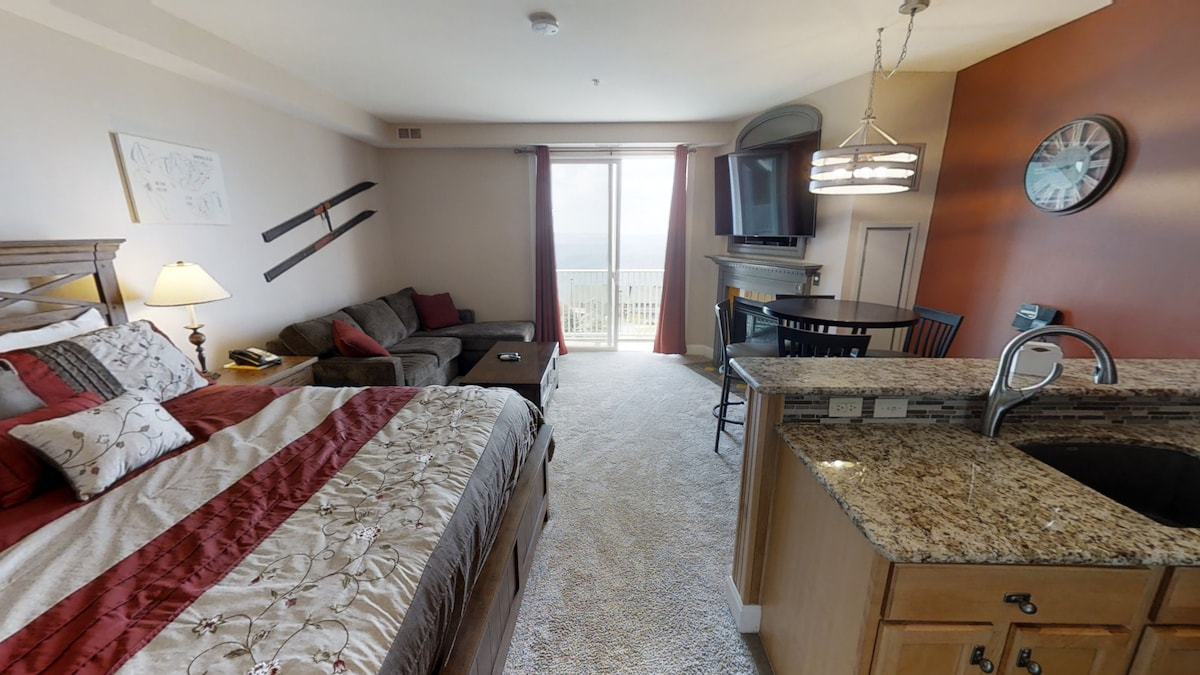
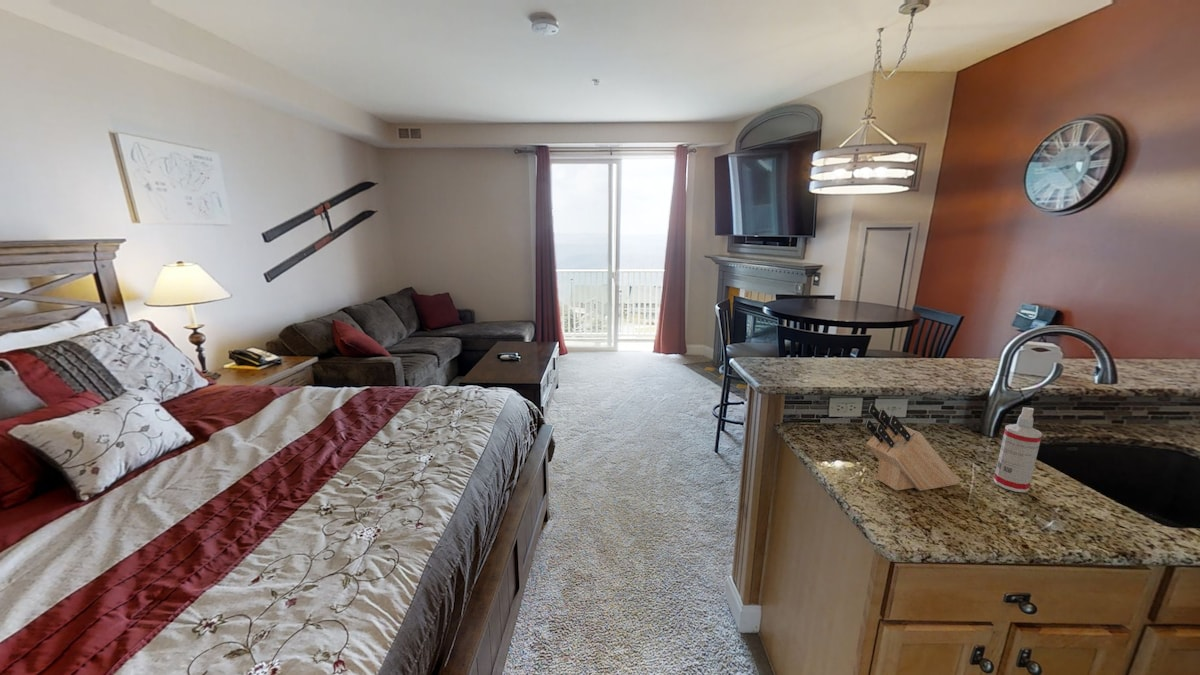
+ spray bottle (1019, 447)
+ knife block (910, 444)
